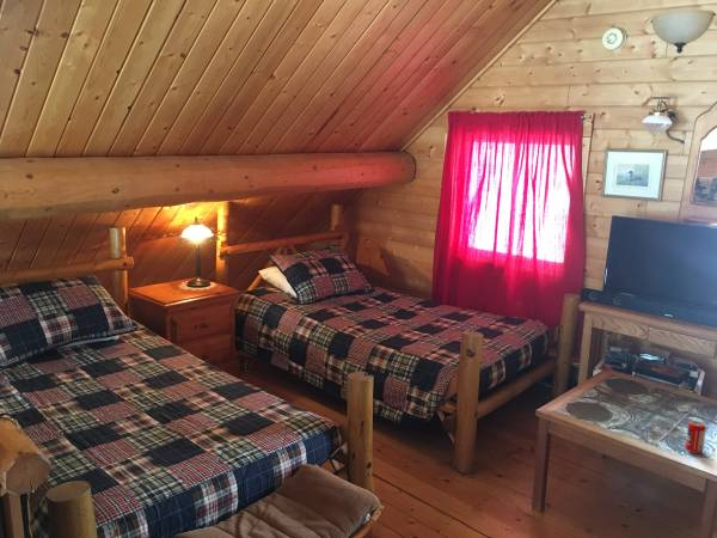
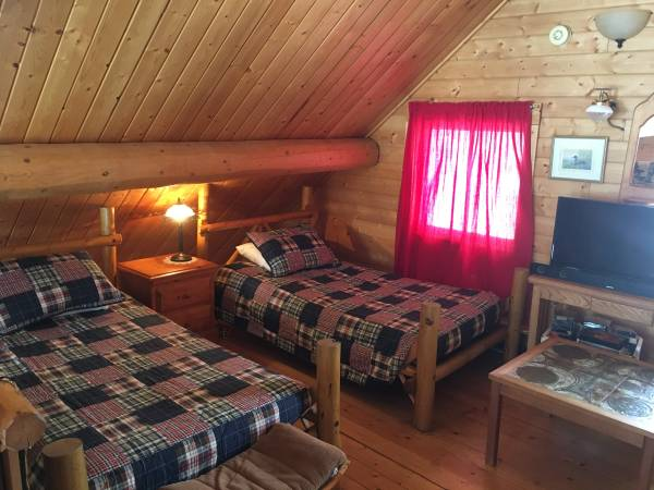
- beverage can (695, 436)
